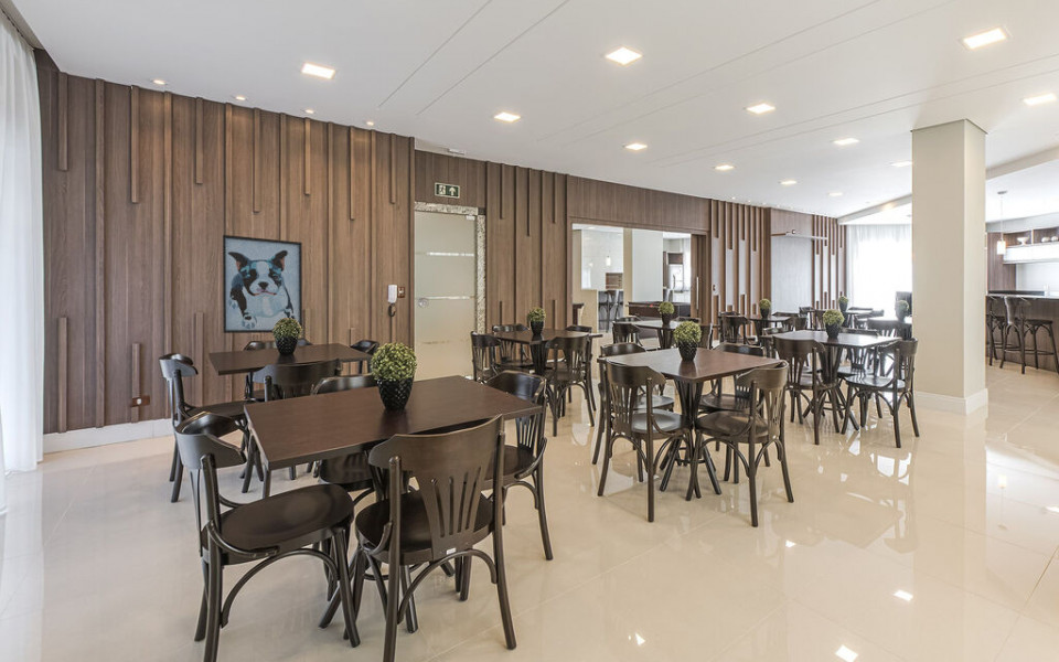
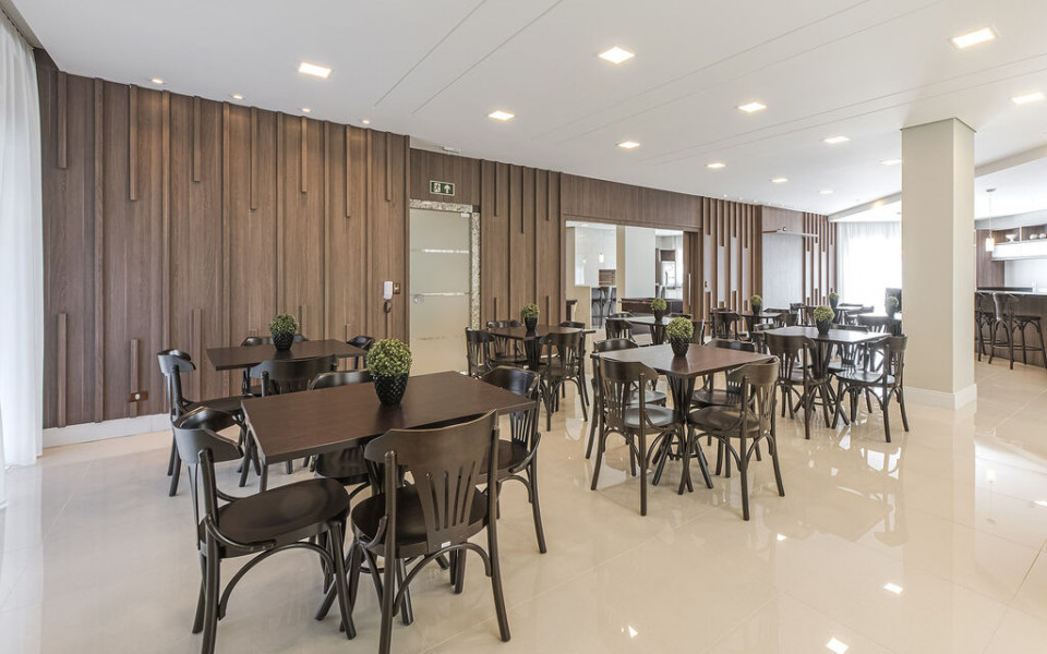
- wall art (264, 286)
